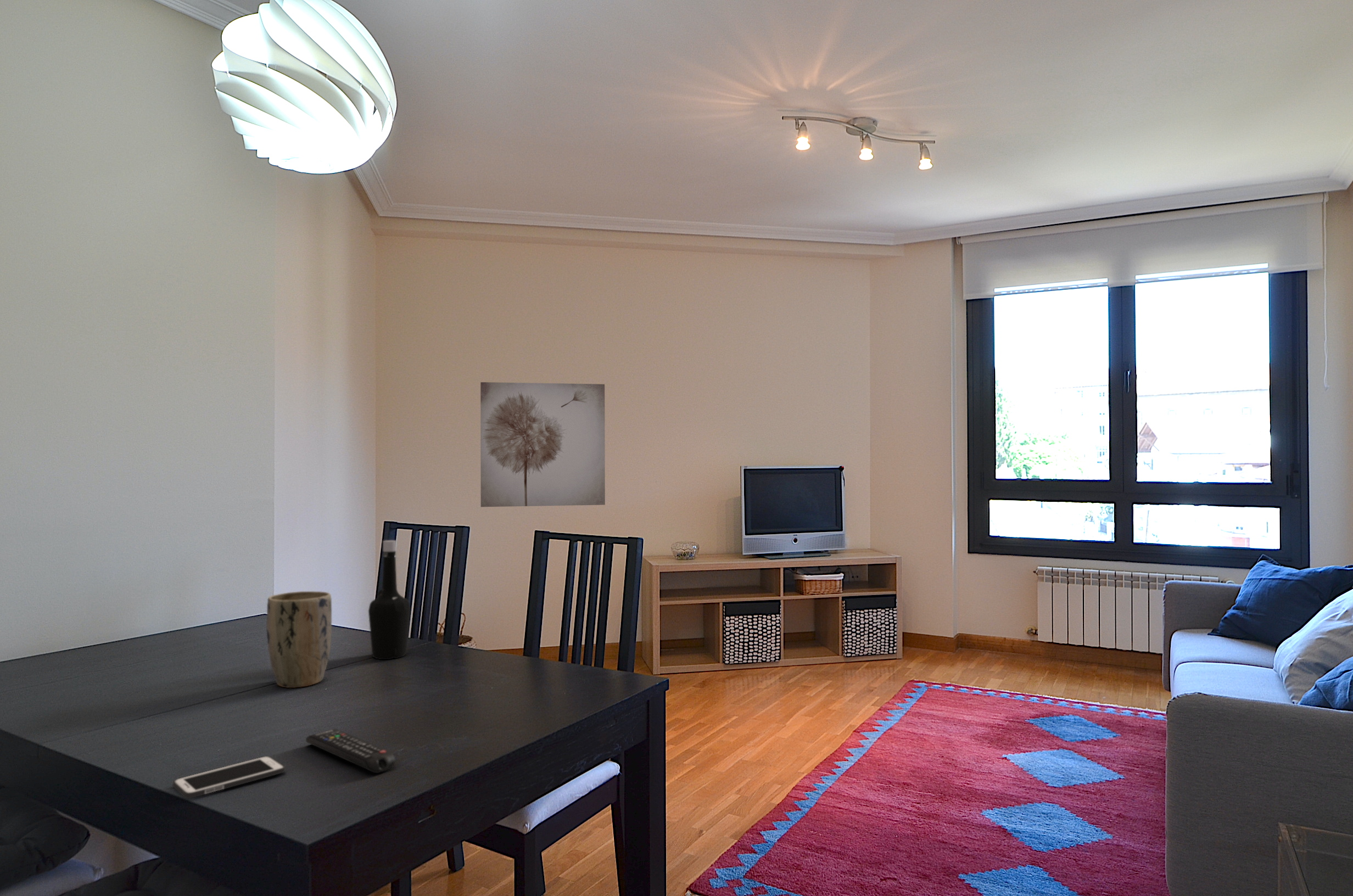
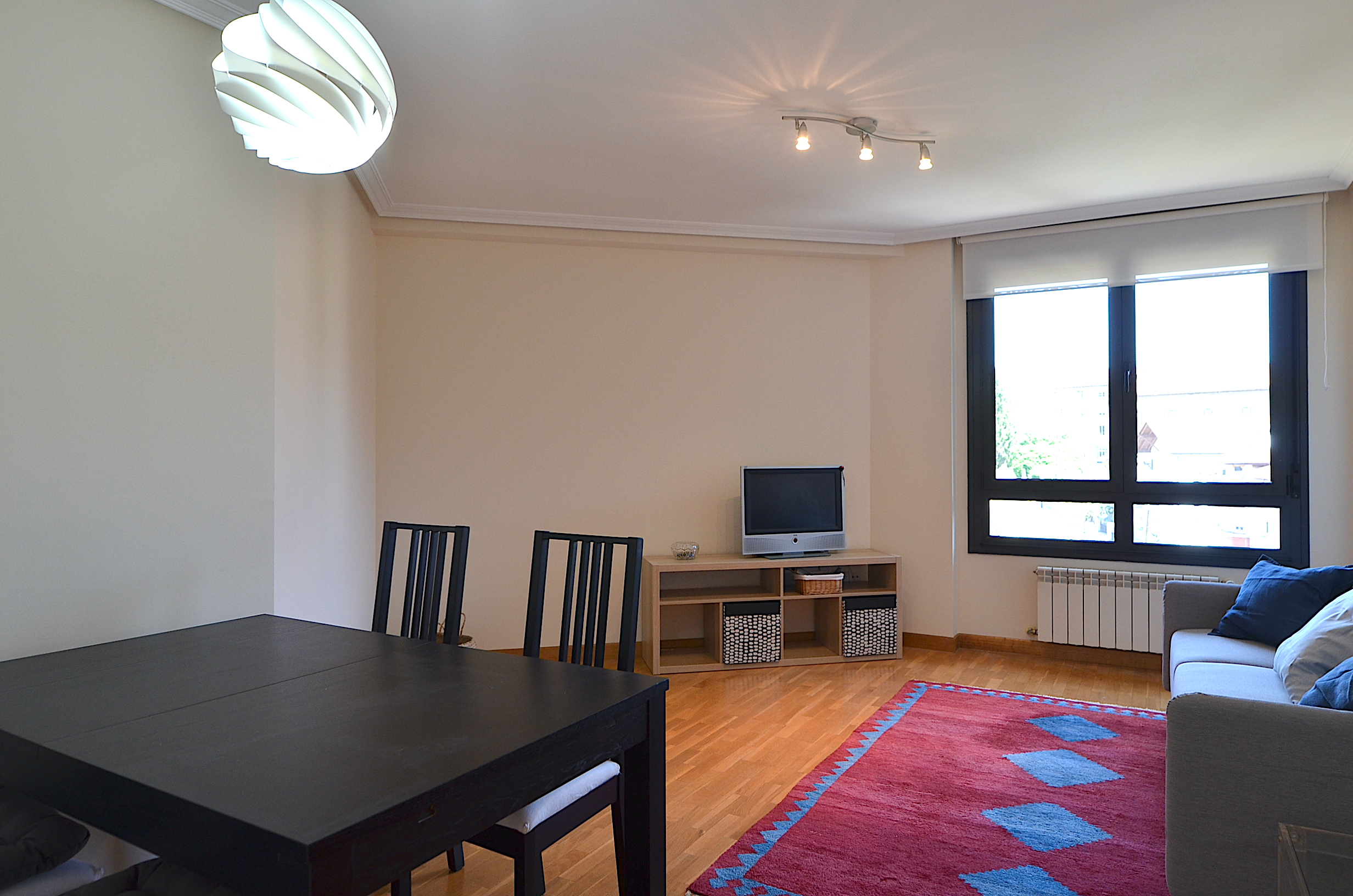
- cell phone (230, 776)
- plant pot (299, 639)
- wall art (544, 444)
- bottle (389, 598)
- remote control (349, 749)
